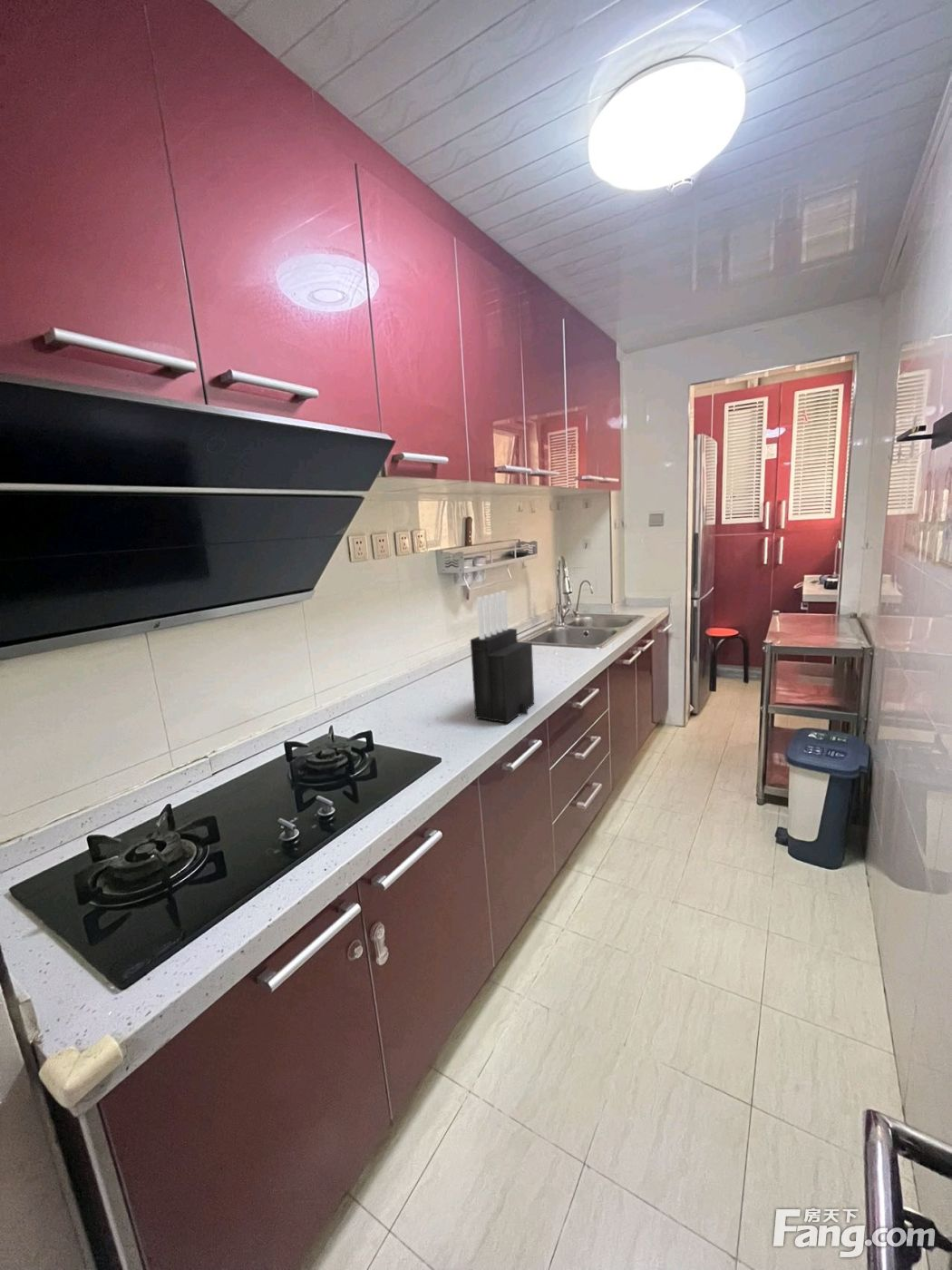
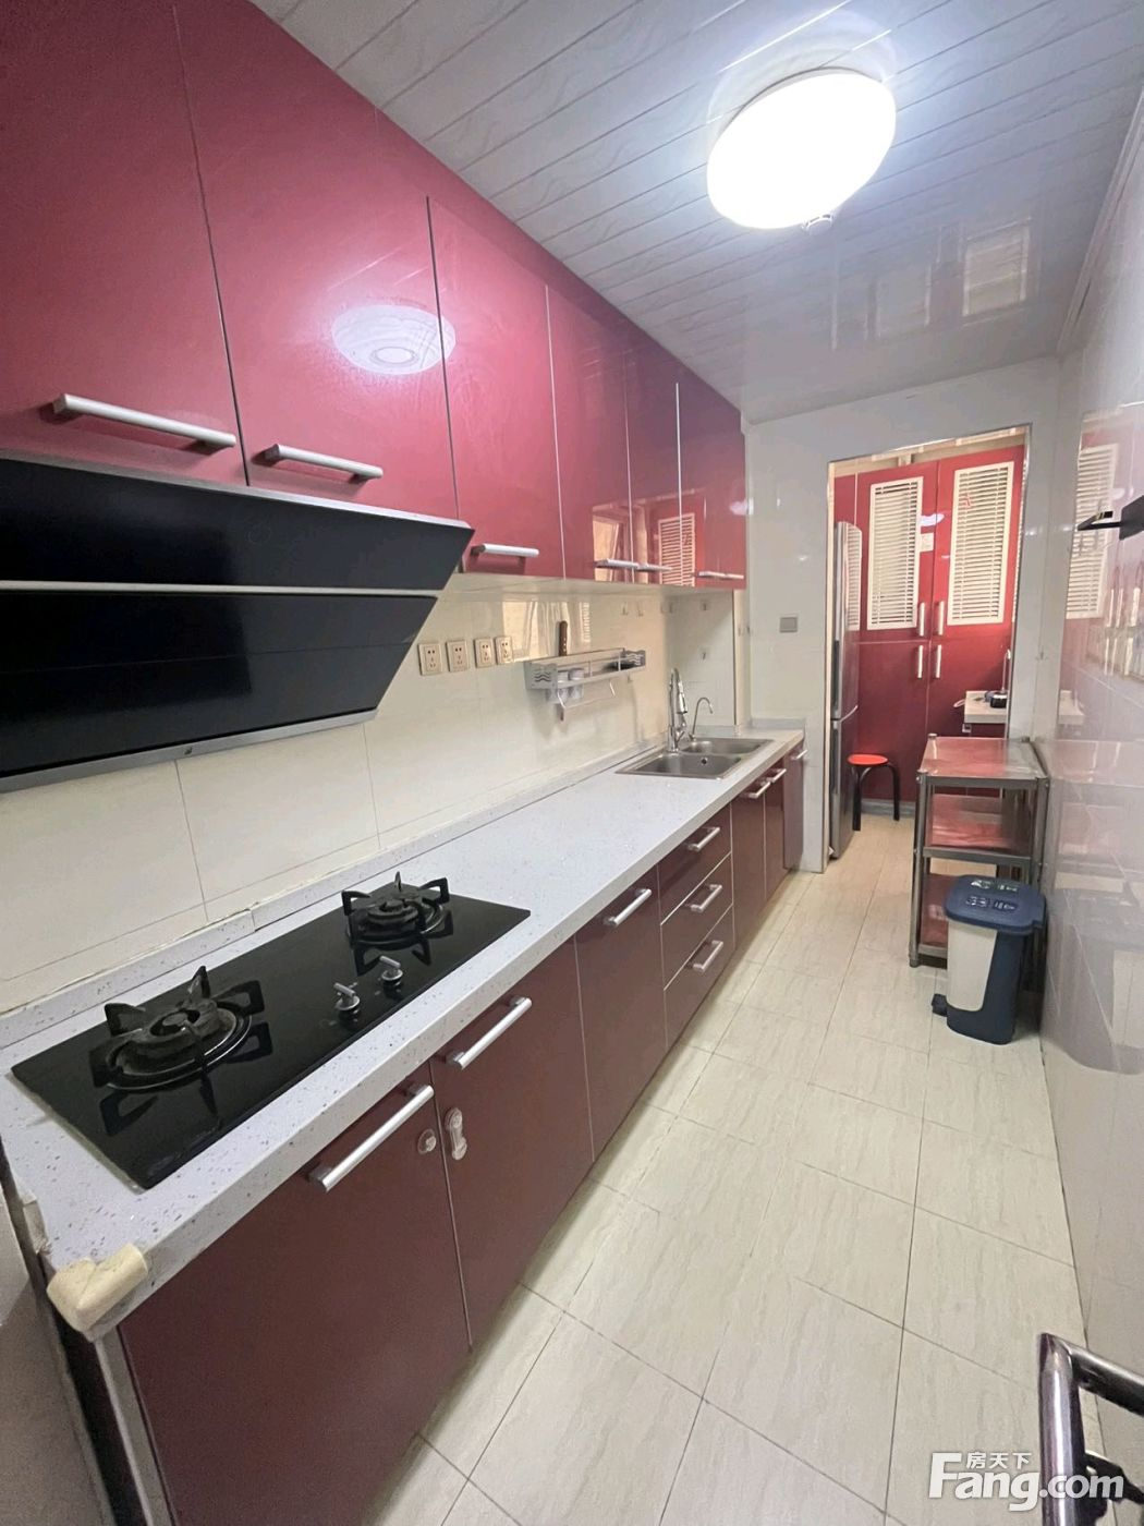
- knife block (506, 654)
